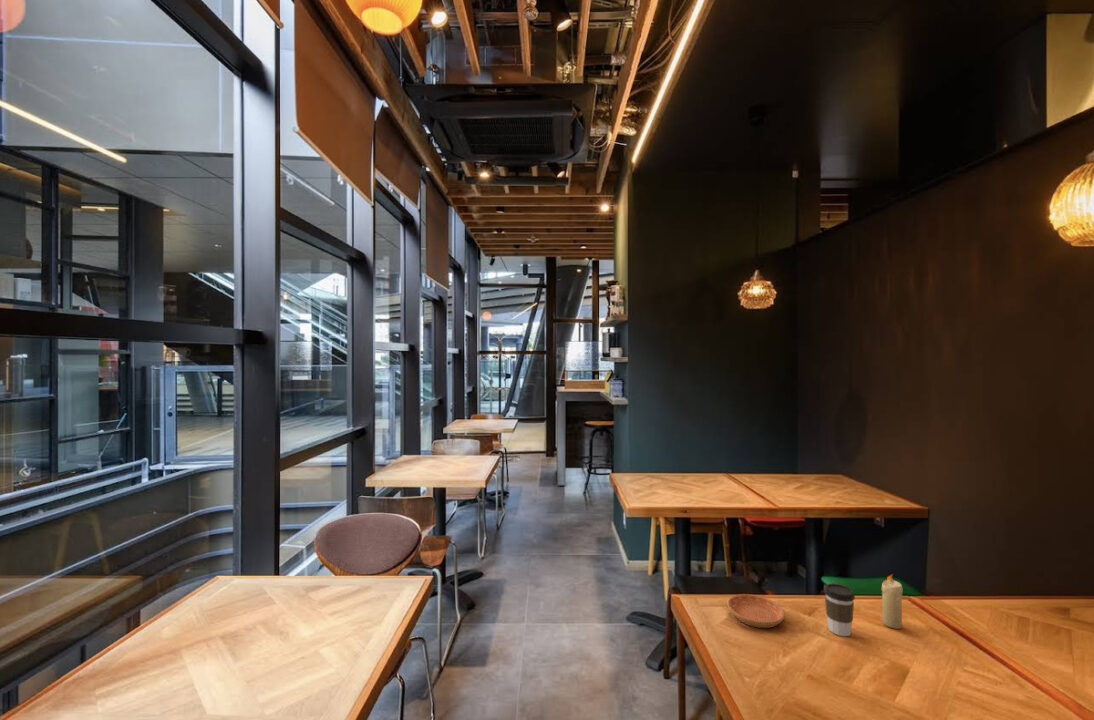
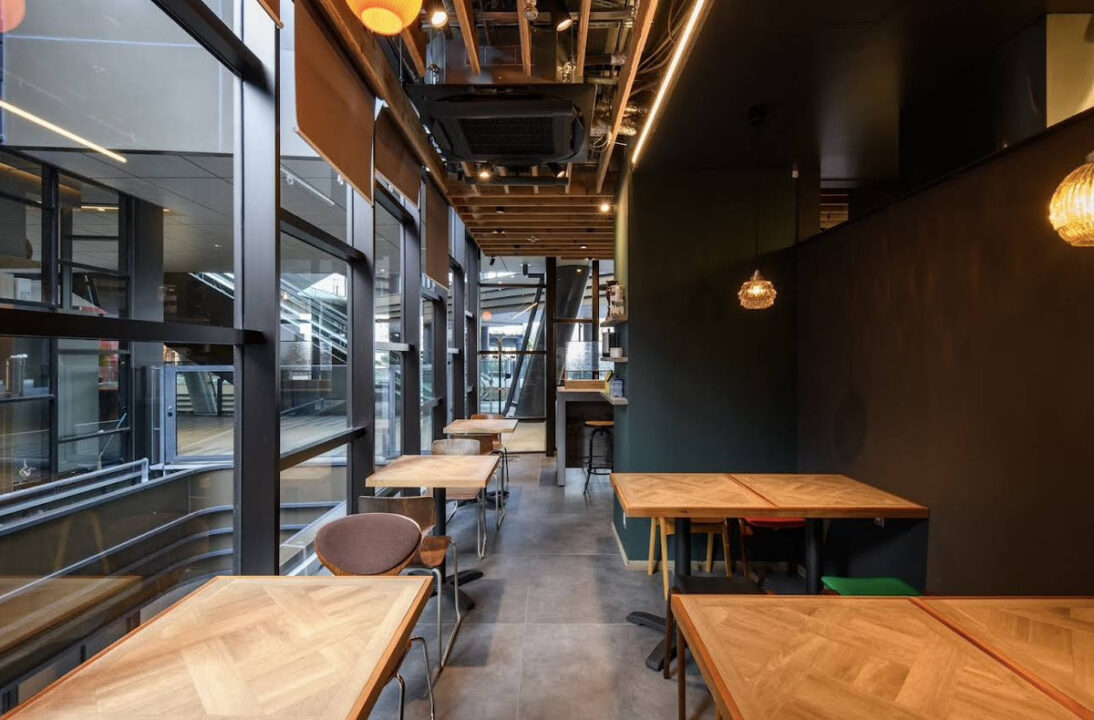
- saucer (755, 611)
- coffee cup (839, 609)
- candle (892, 599)
